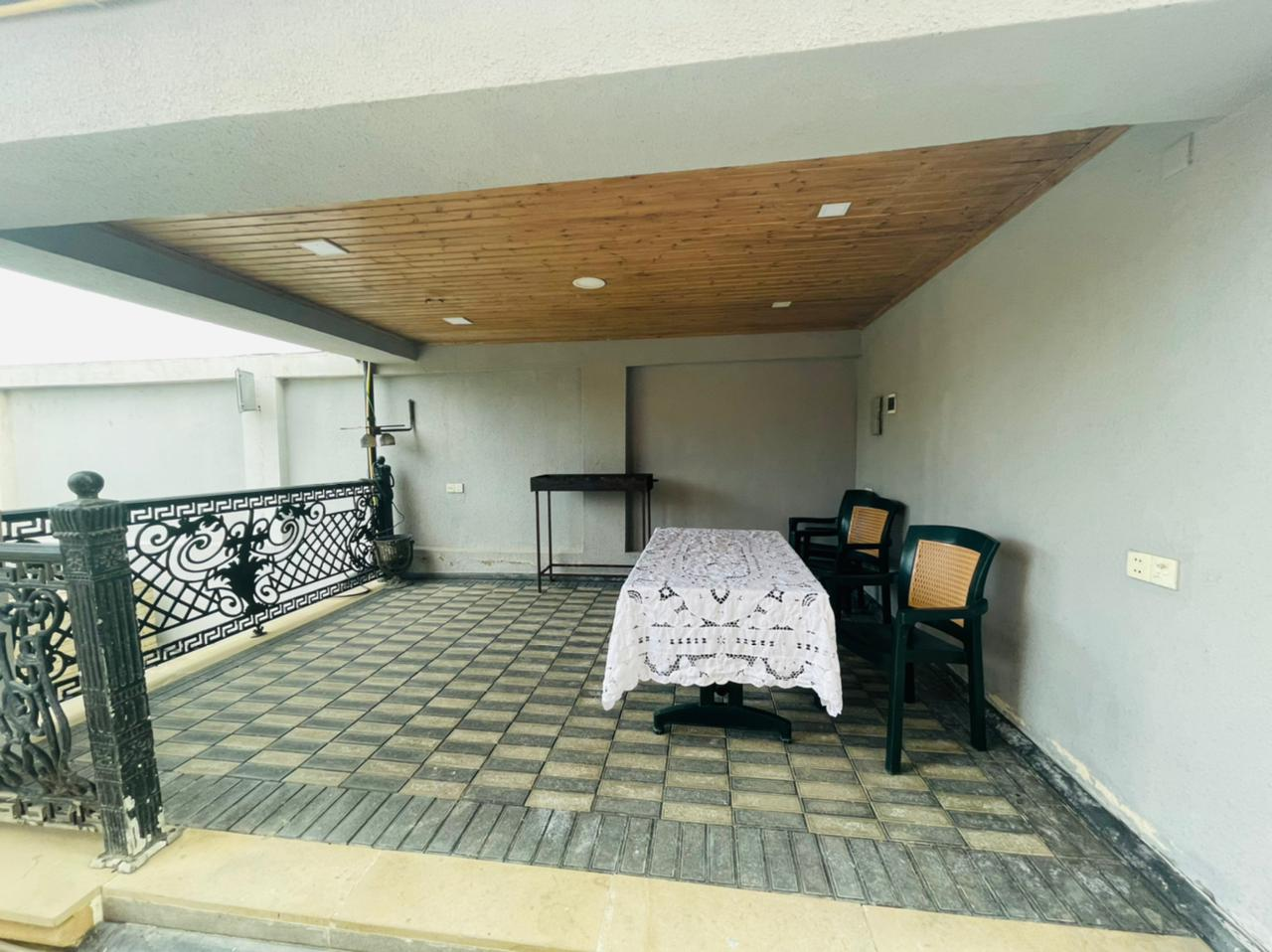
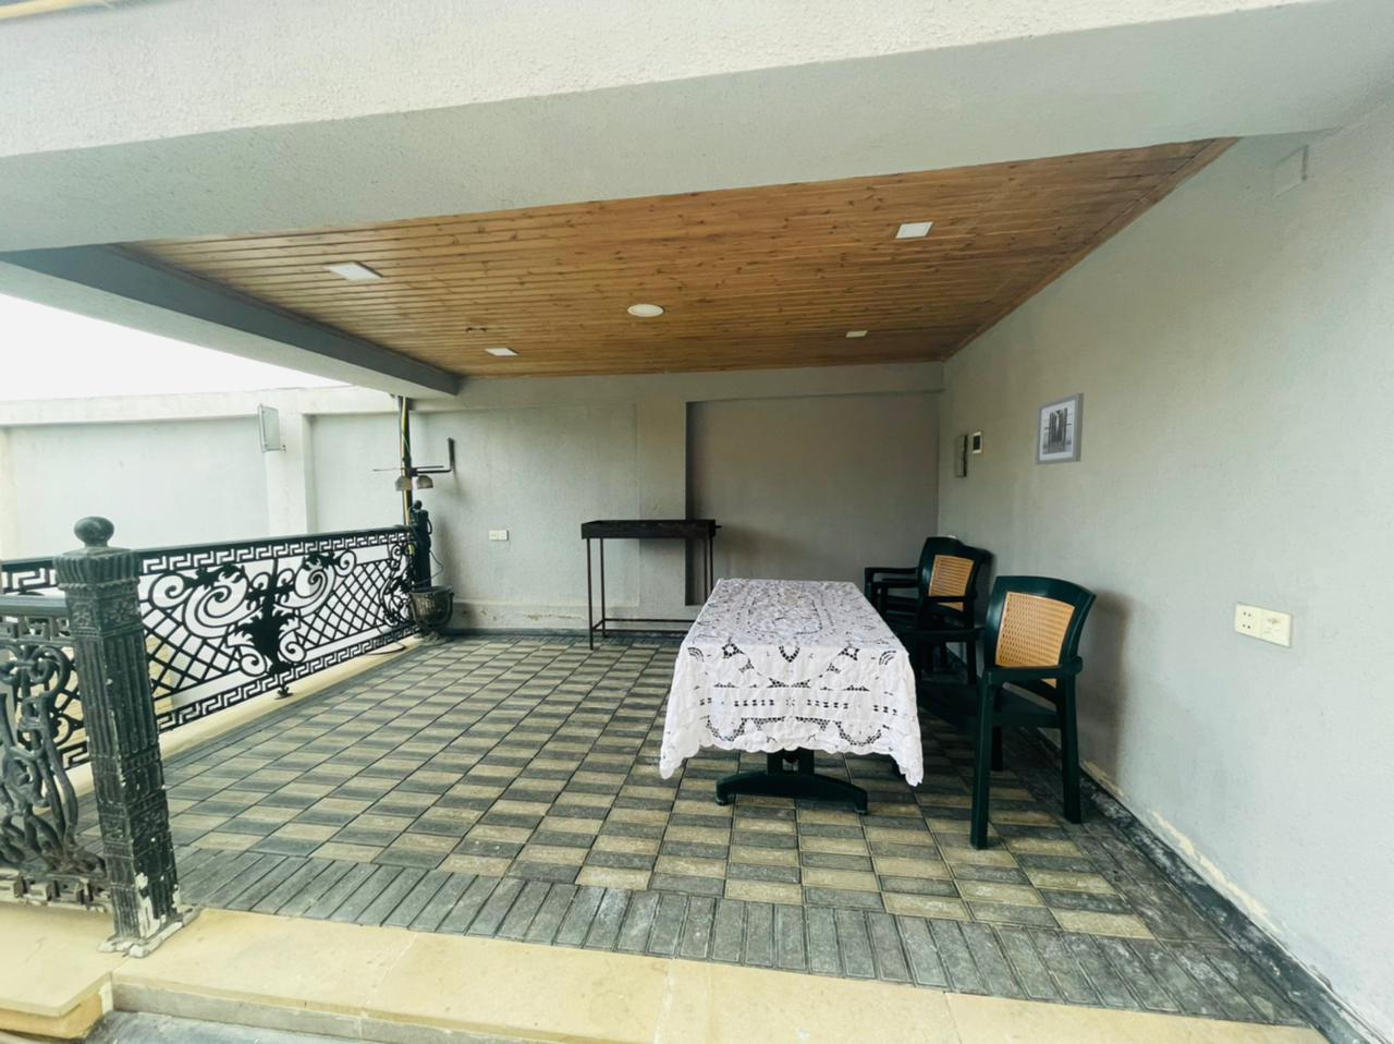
+ wall art (1058, 432)
